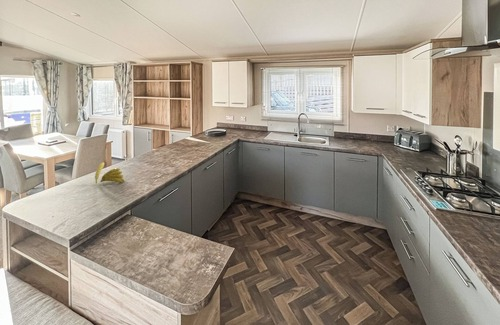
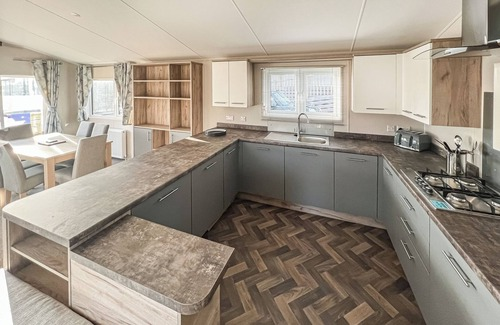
- banana (110, 172)
